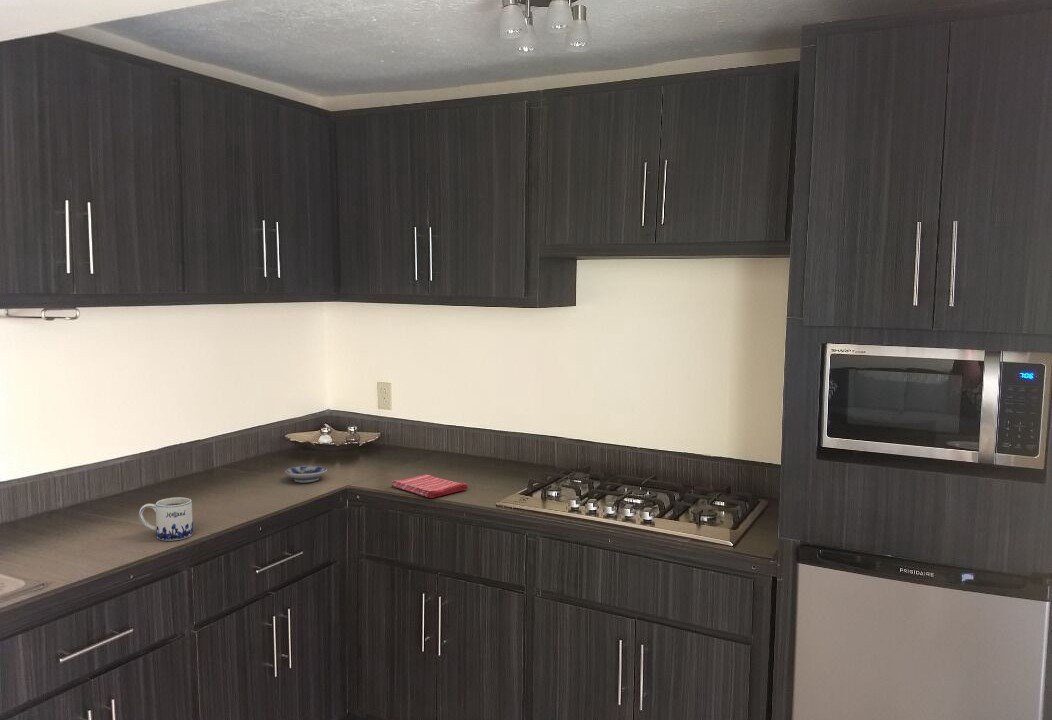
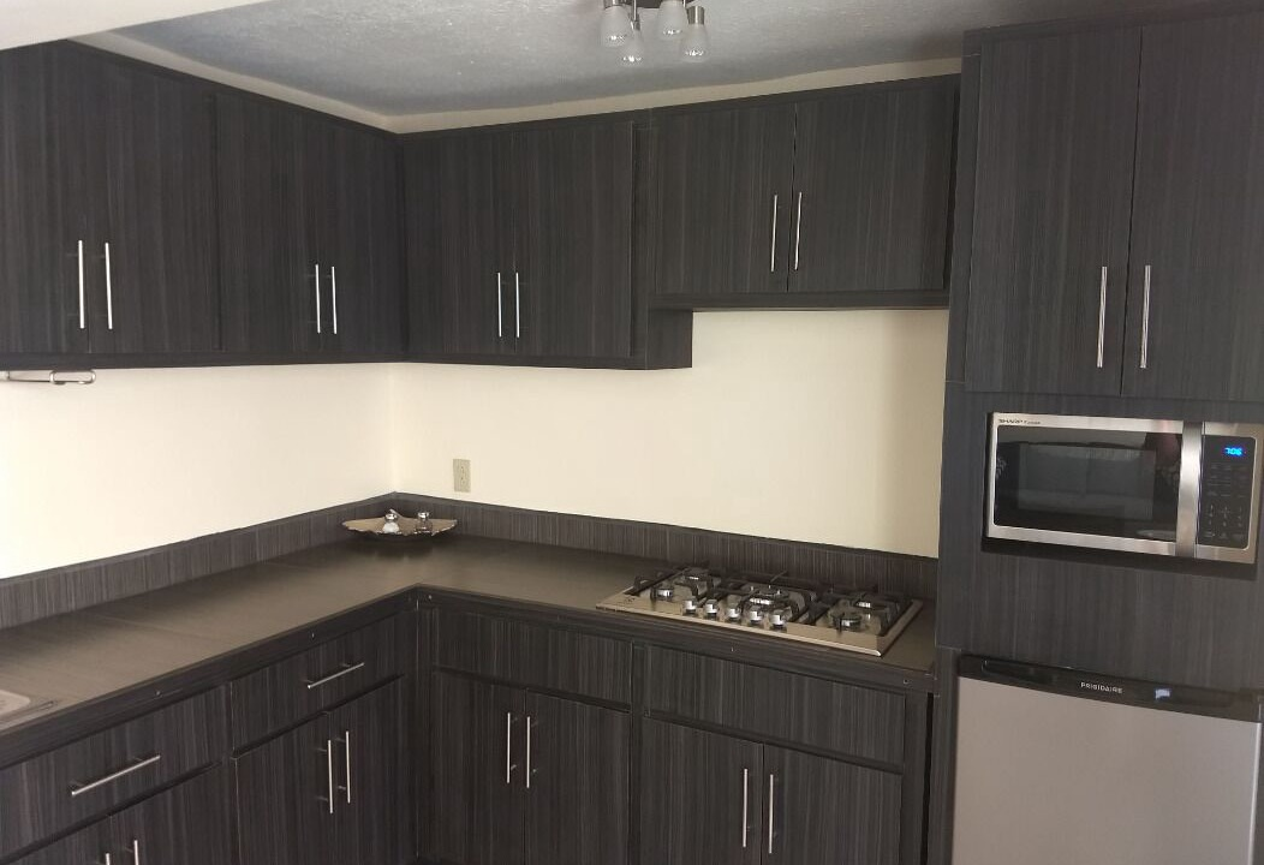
- bowl (306, 474)
- dish towel (429, 484)
- mug (169, 518)
